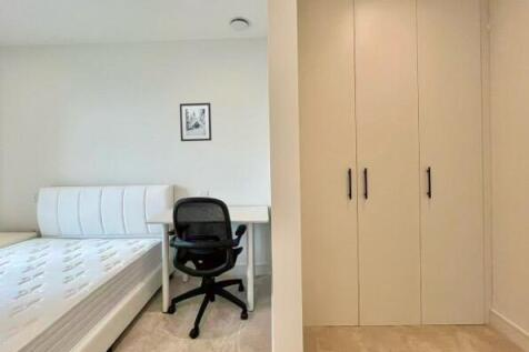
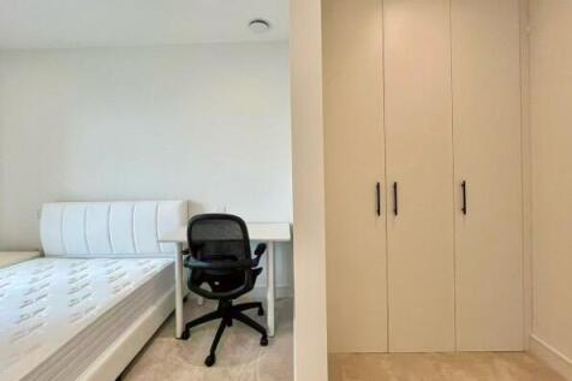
- wall art (196, 122)
